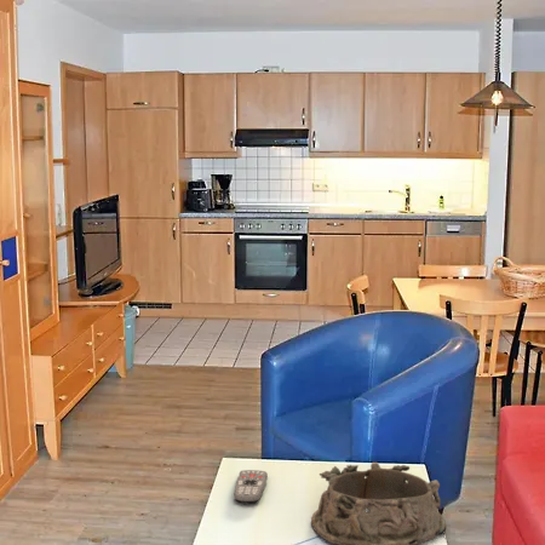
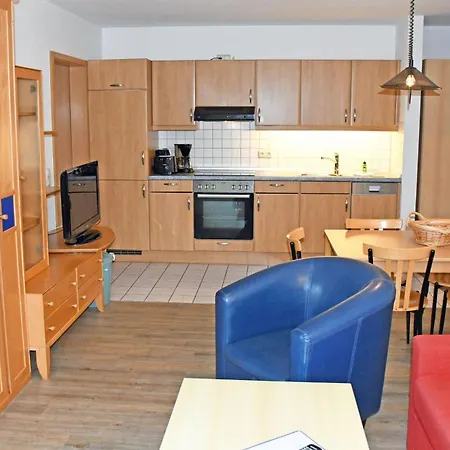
- remote control (249, 486)
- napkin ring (375, 500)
